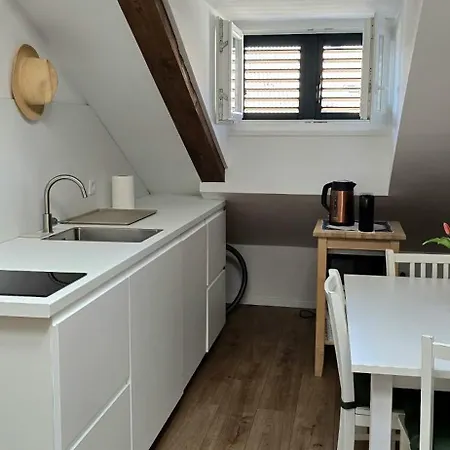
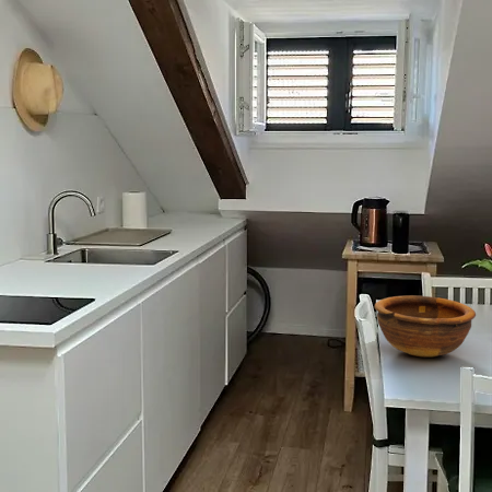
+ bowl (423, 329)
